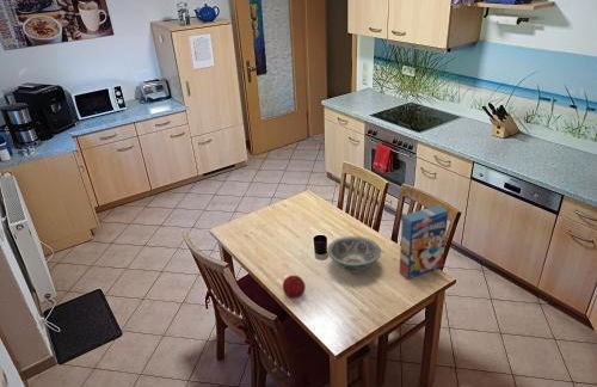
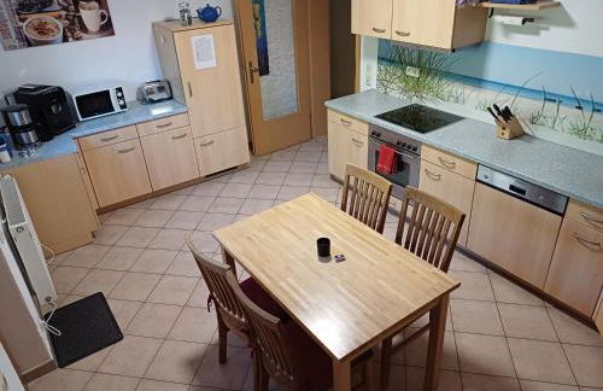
- bowl (353, 258)
- cereal box (423, 241)
- fruit (293, 285)
